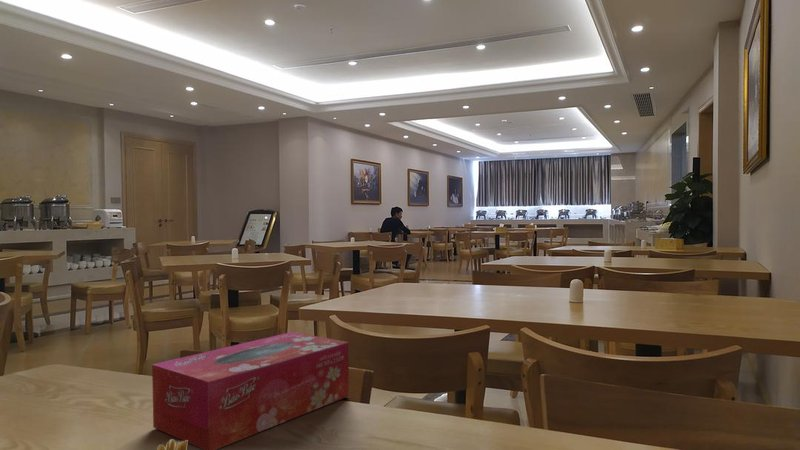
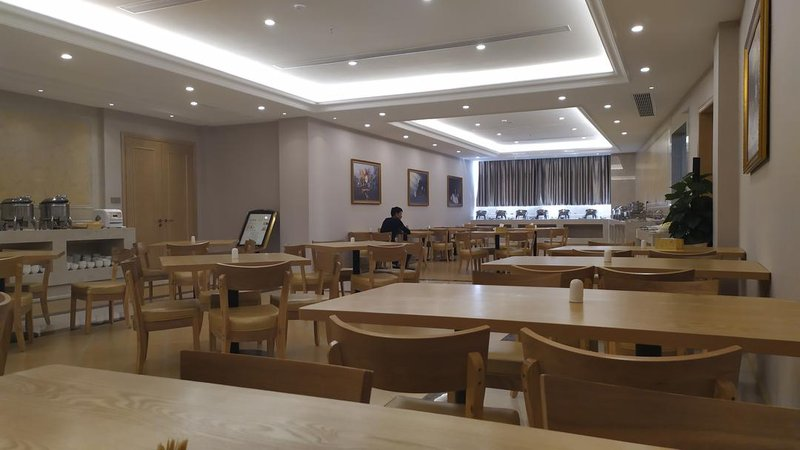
- tissue box (258, 381)
